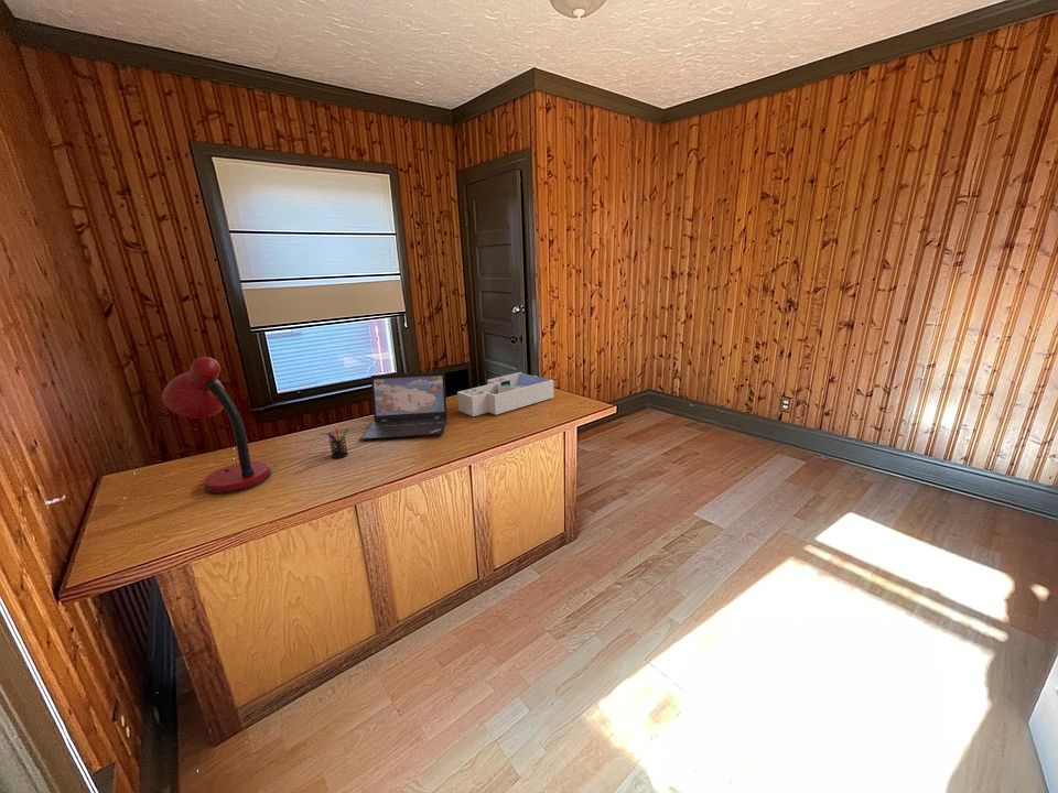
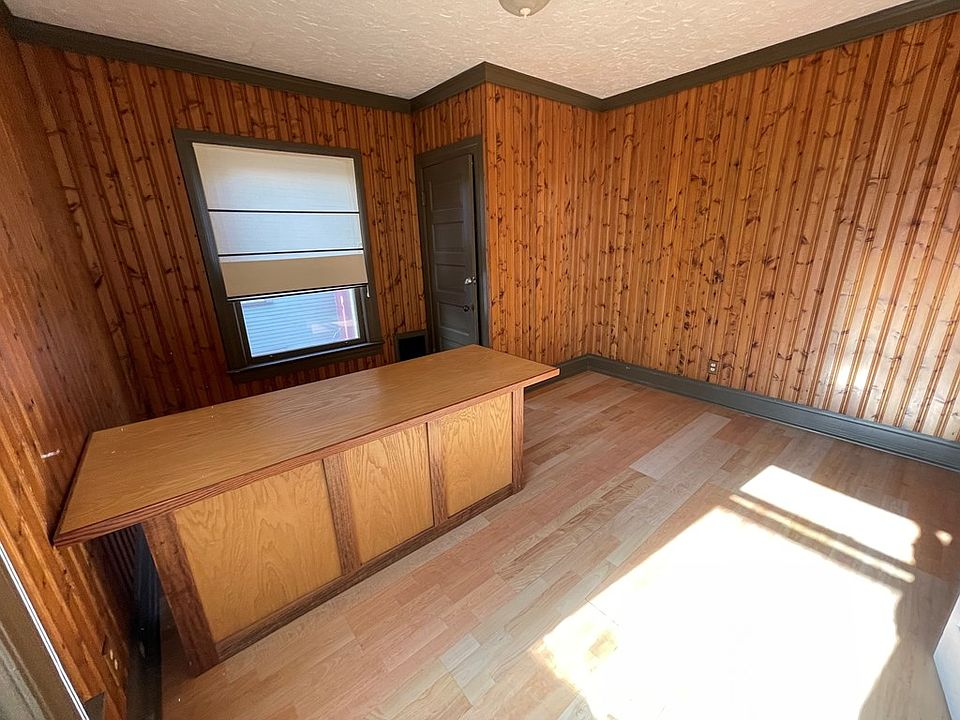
- desk lamp (213, 415)
- desk organizer (503, 393)
- pen holder (339, 441)
- laptop (404, 403)
